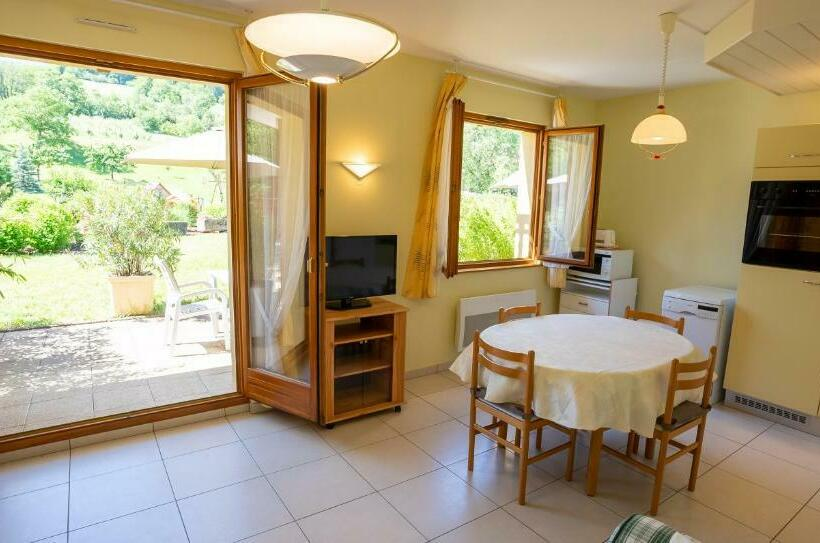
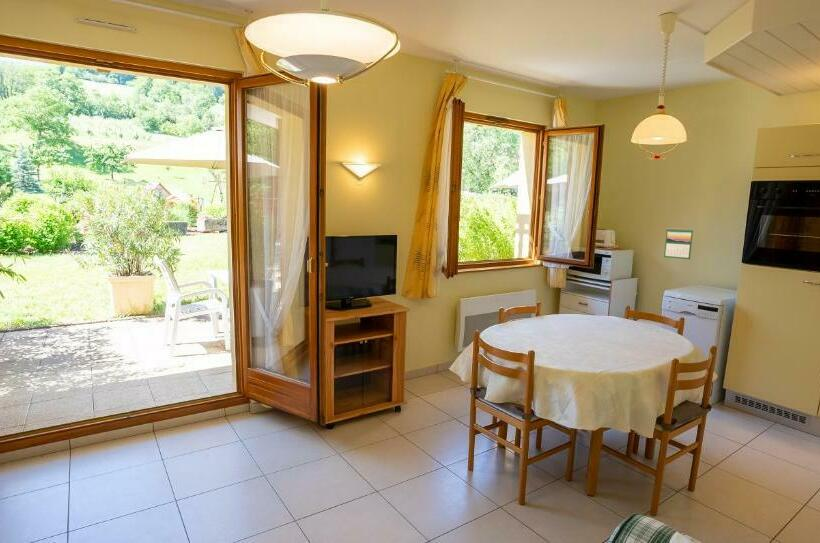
+ calendar (678, 243)
